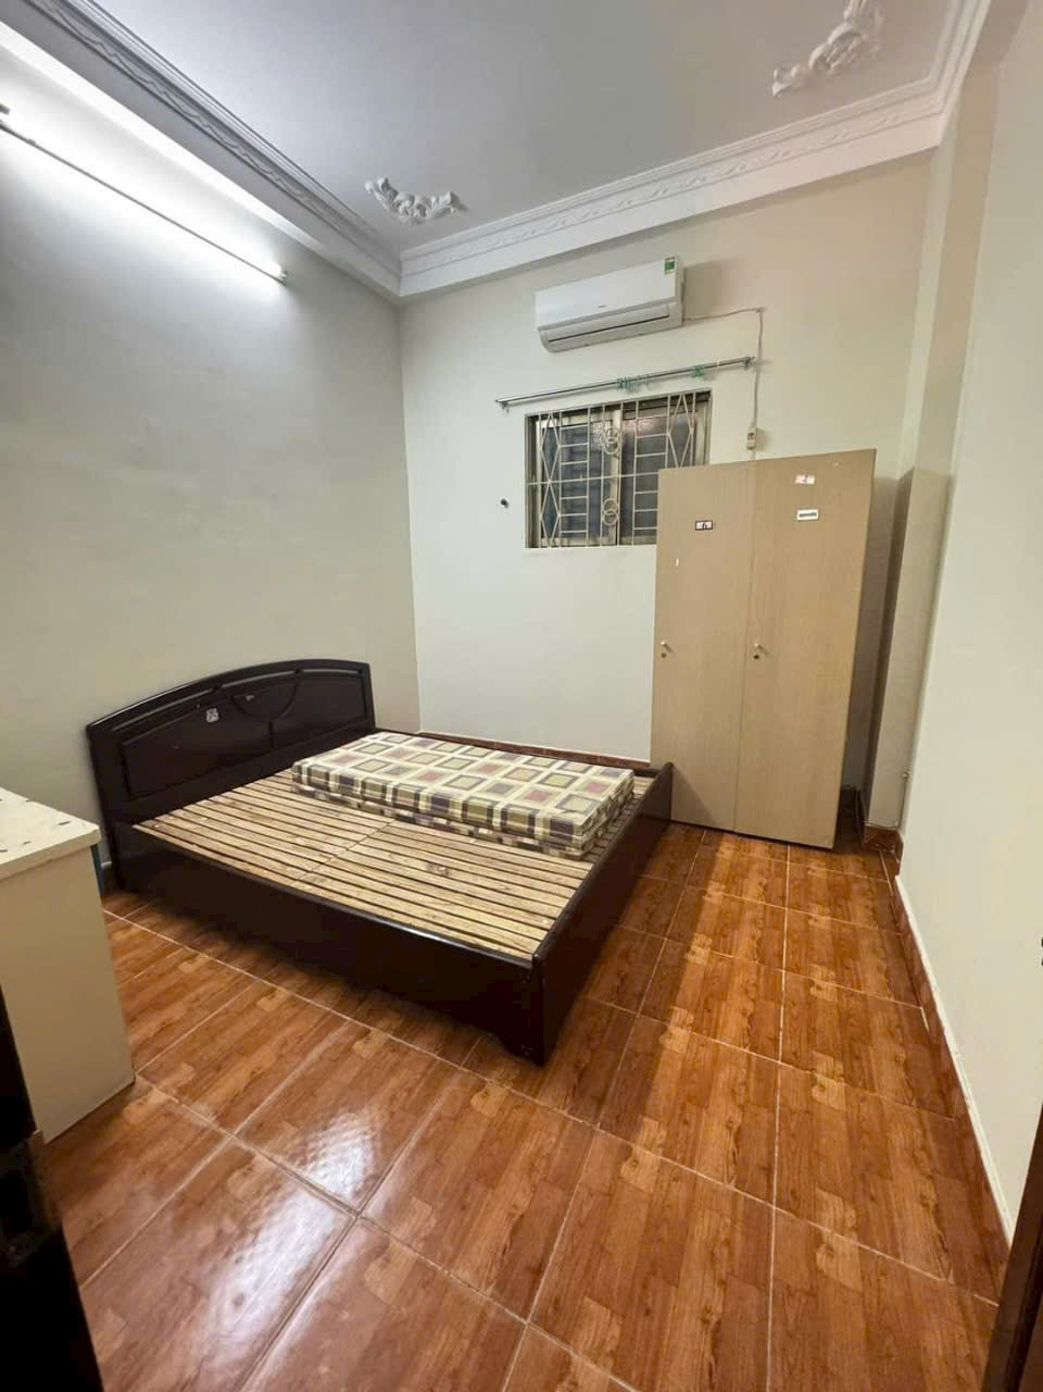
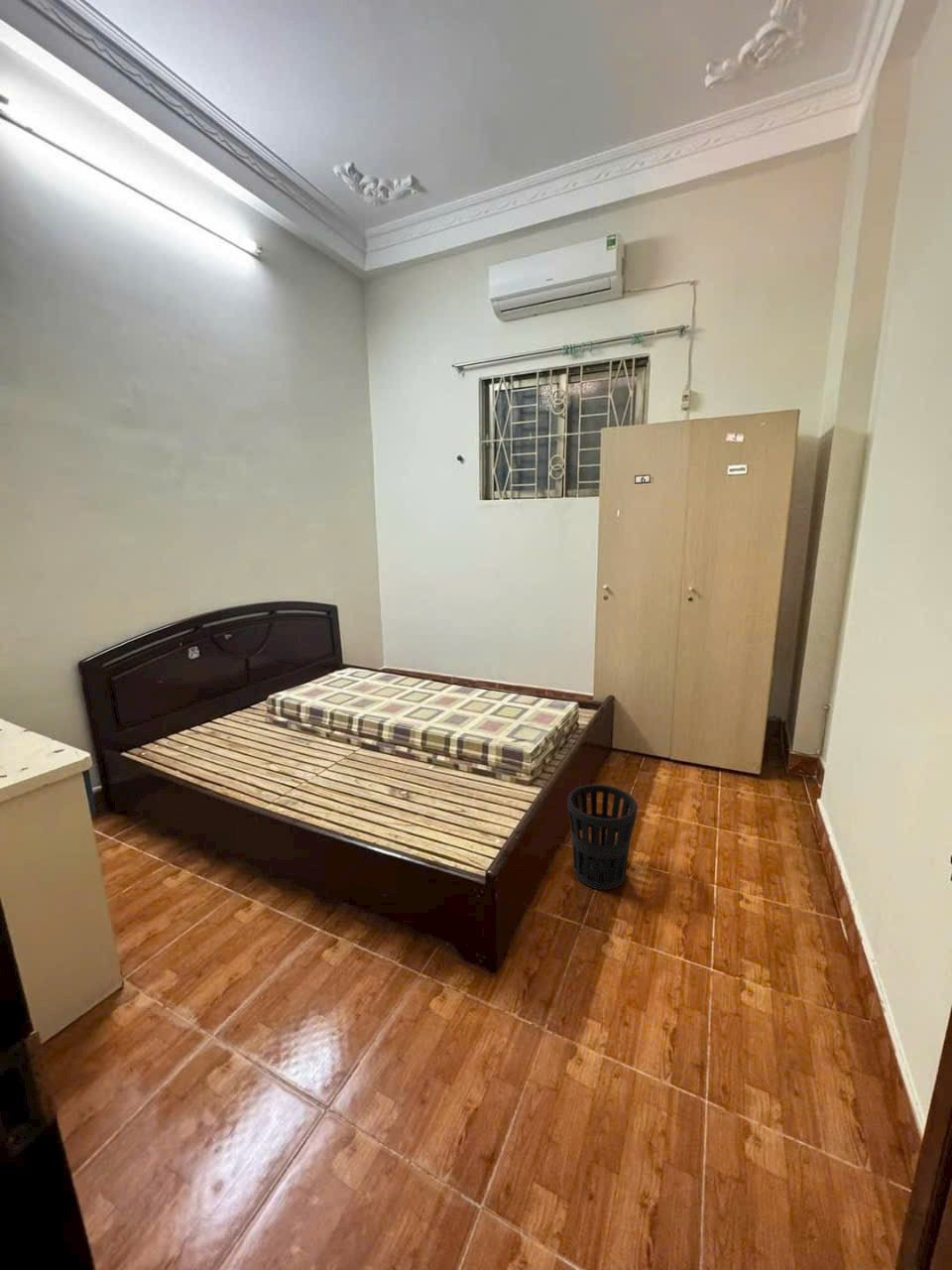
+ wastebasket (601, 836)
